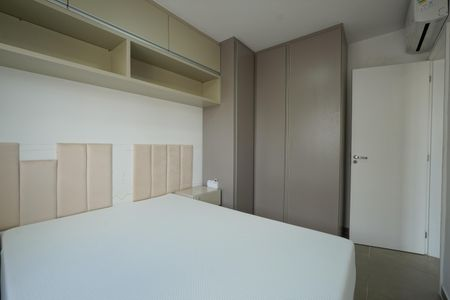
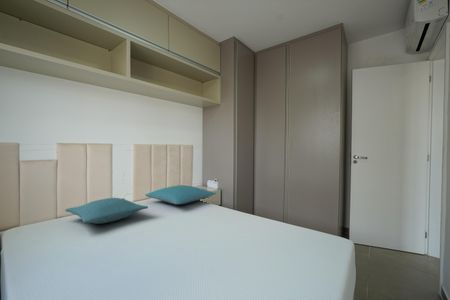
+ pillow (107, 209)
+ pillow (181, 194)
